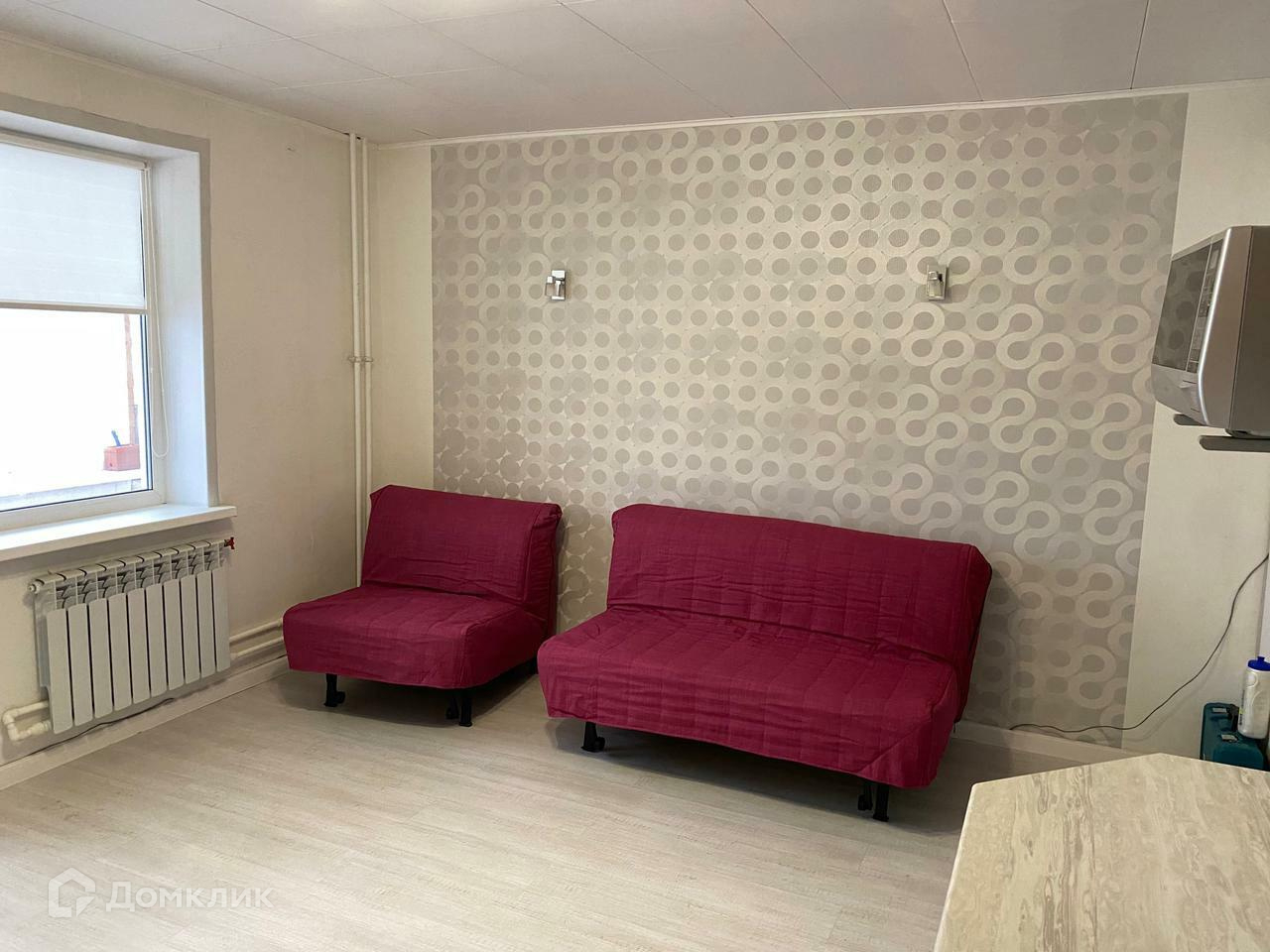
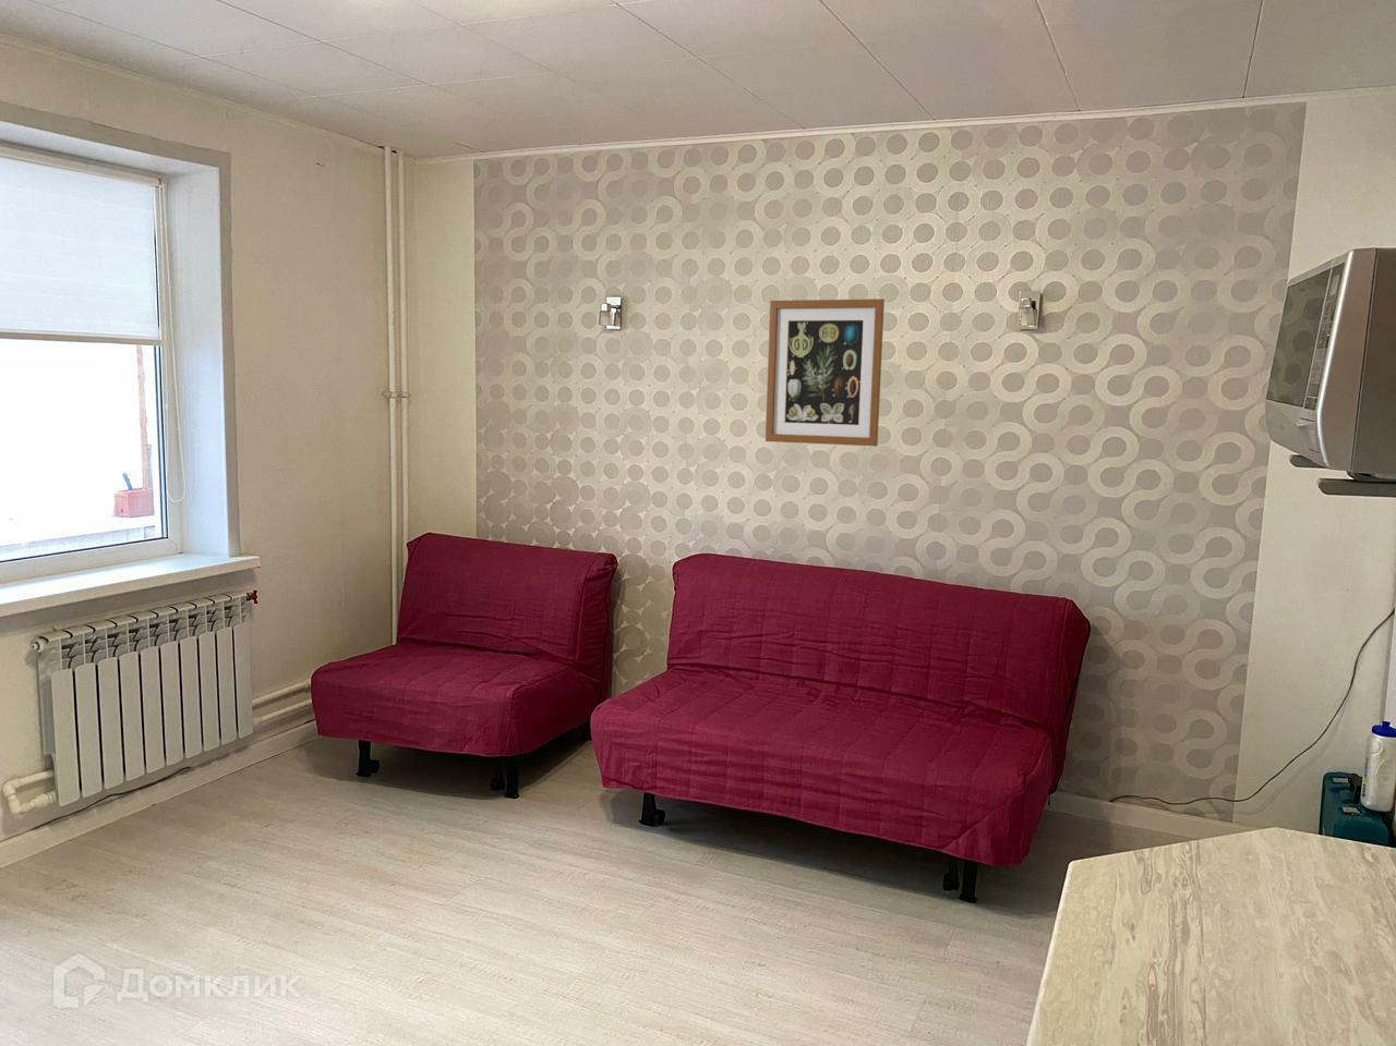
+ wall art (822, 371)
